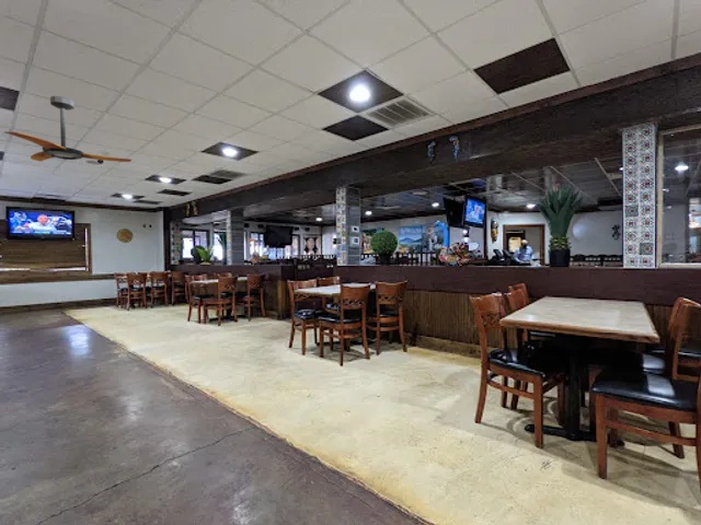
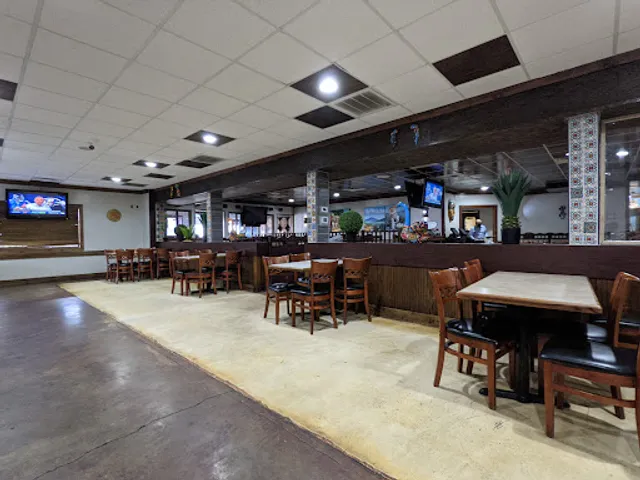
- ceiling fan (65, 131)
